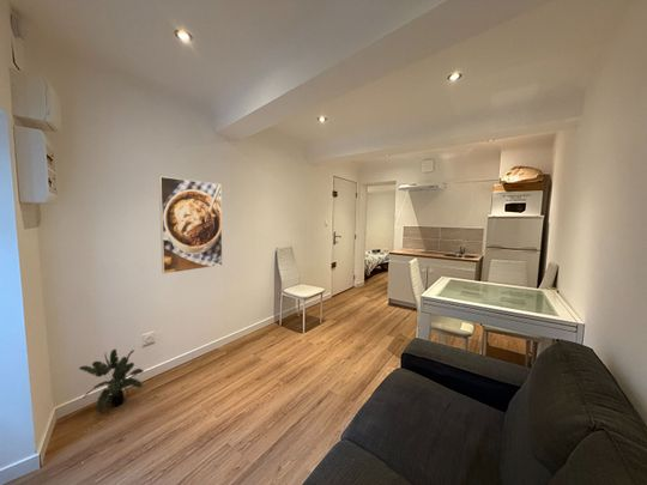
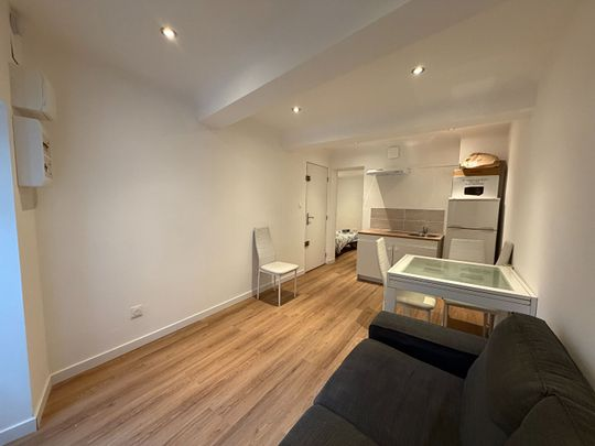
- potted plant (116, 378)
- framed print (193, 225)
